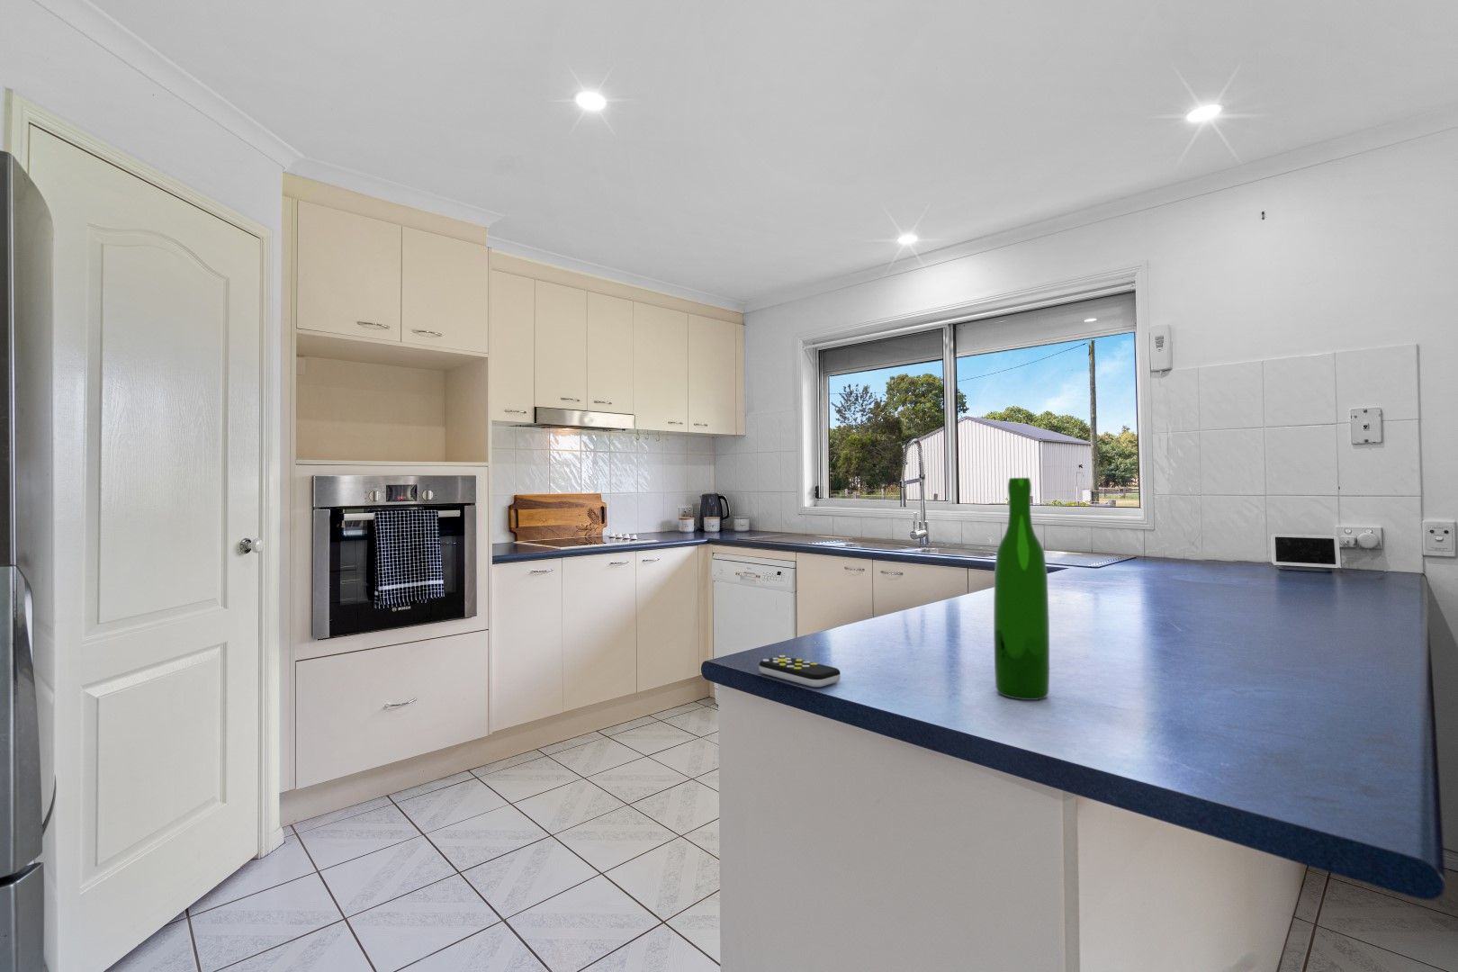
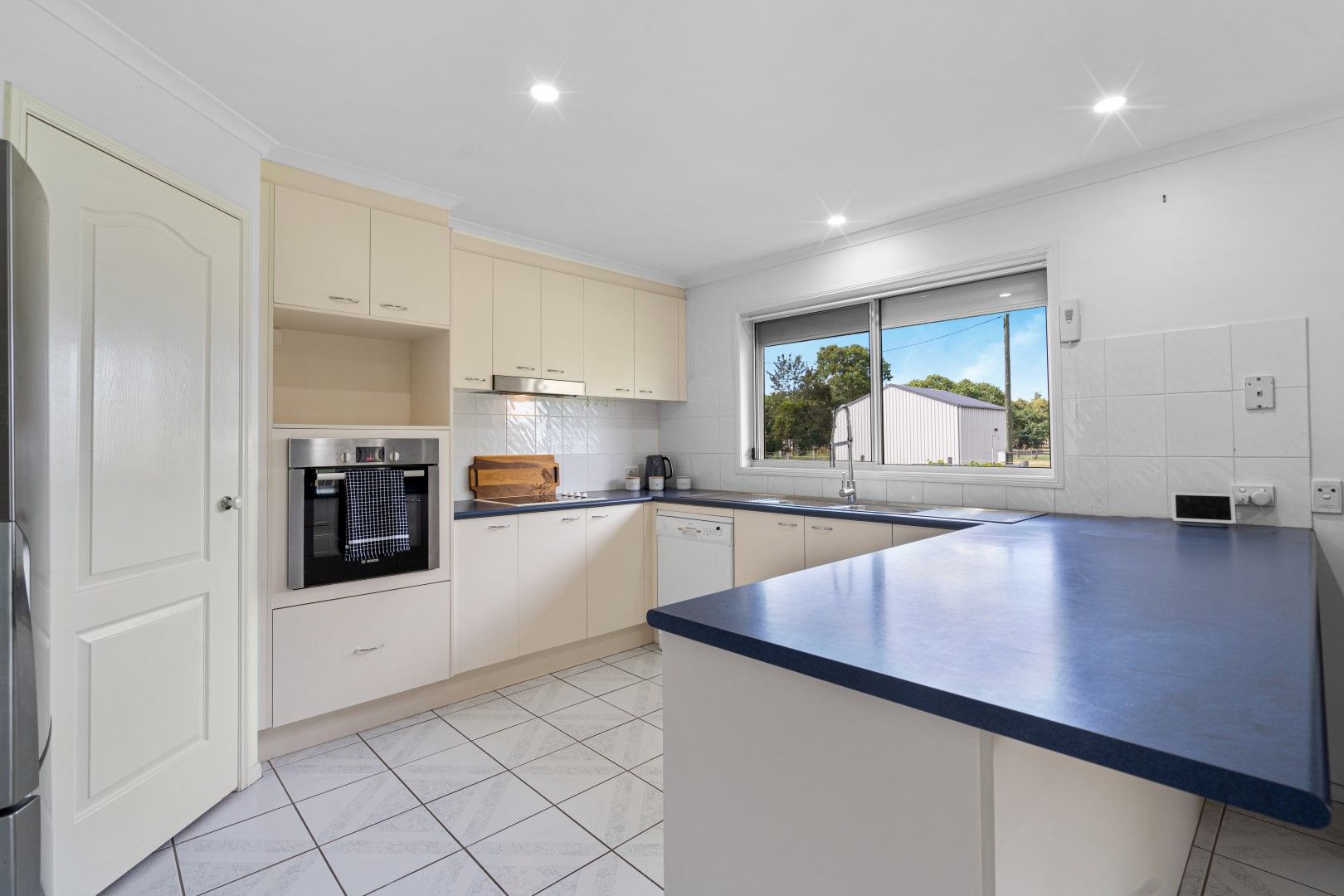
- wine bottle (1021, 585)
- remote control (798, 669)
